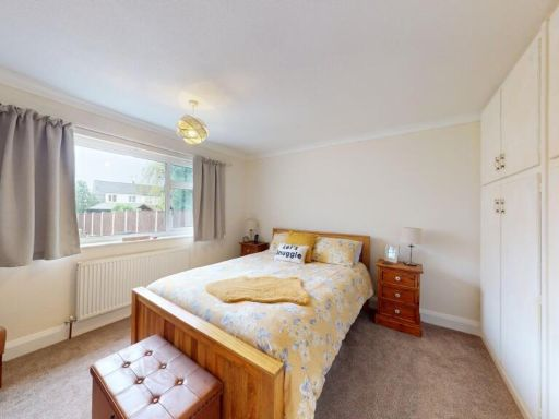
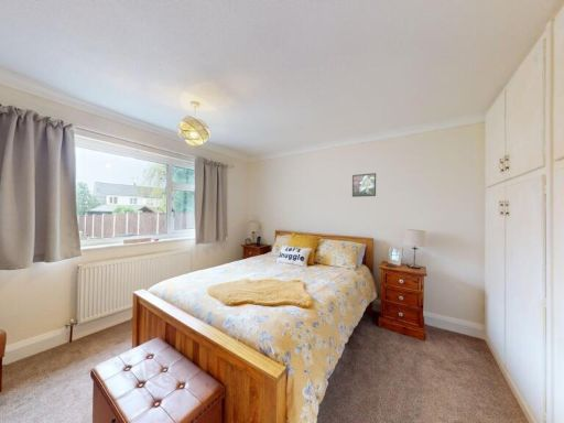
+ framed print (364, 185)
